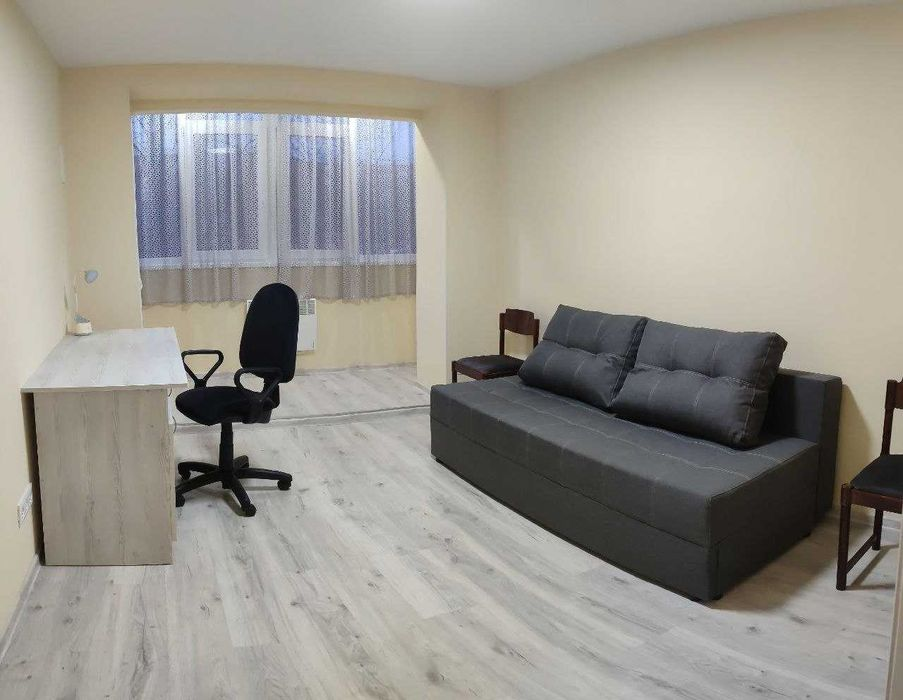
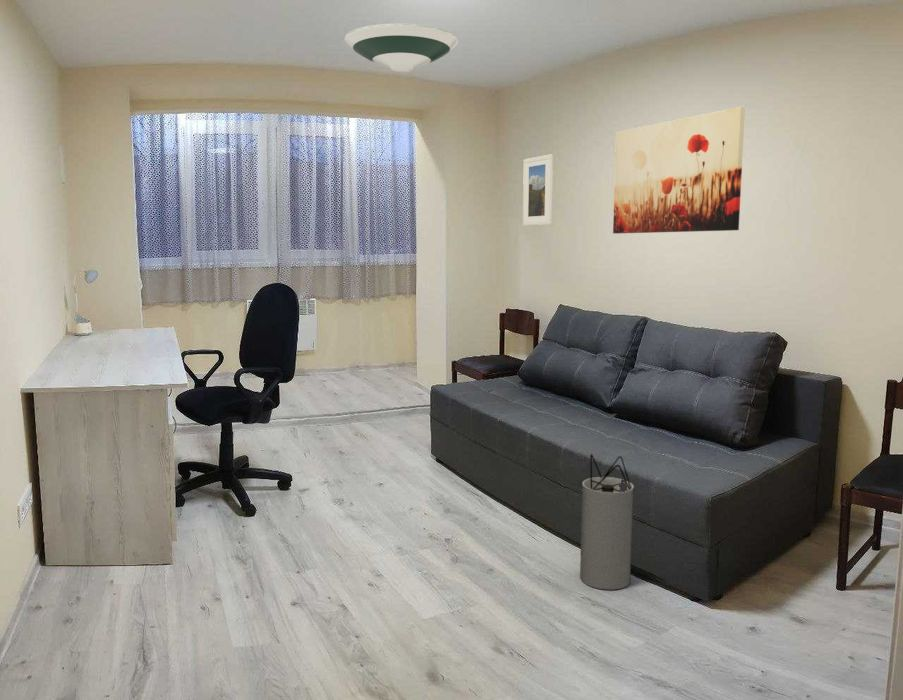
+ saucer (401, 55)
+ speaker (606, 518)
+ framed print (537, 190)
+ wall art (672, 177)
